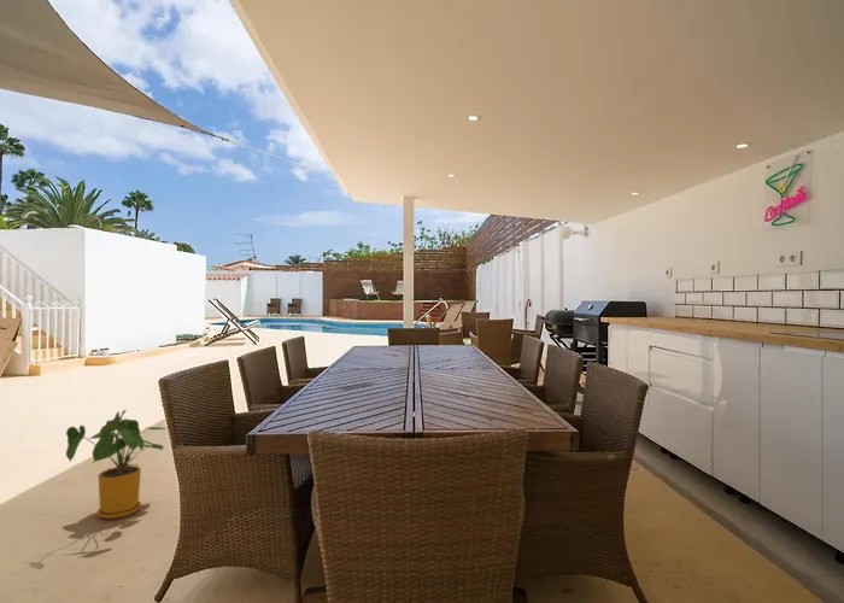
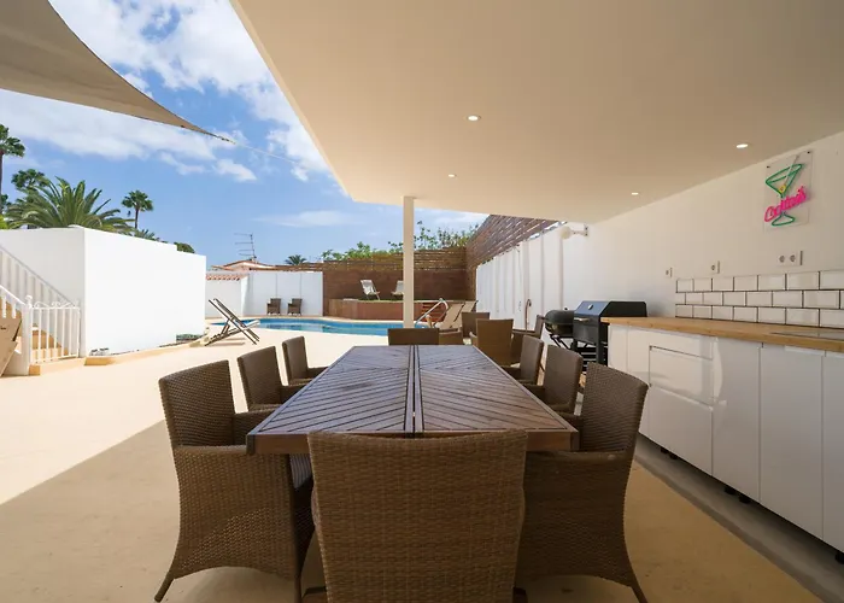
- house plant (122, 462)
